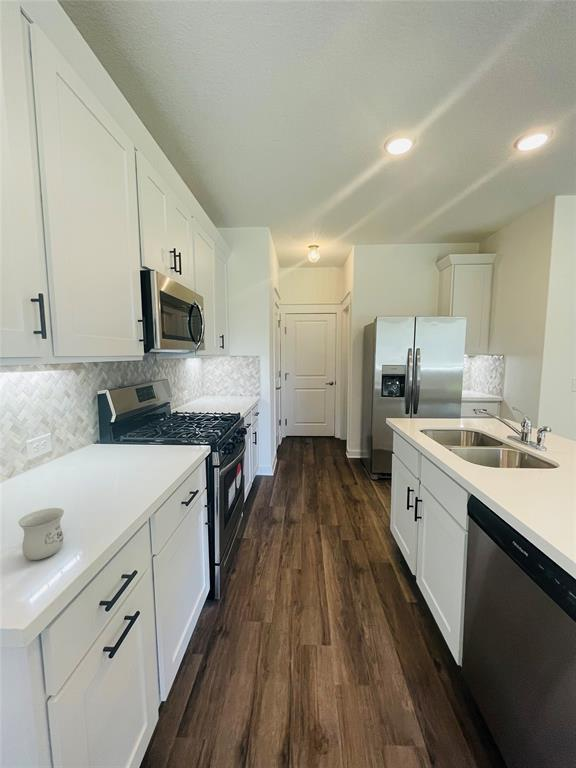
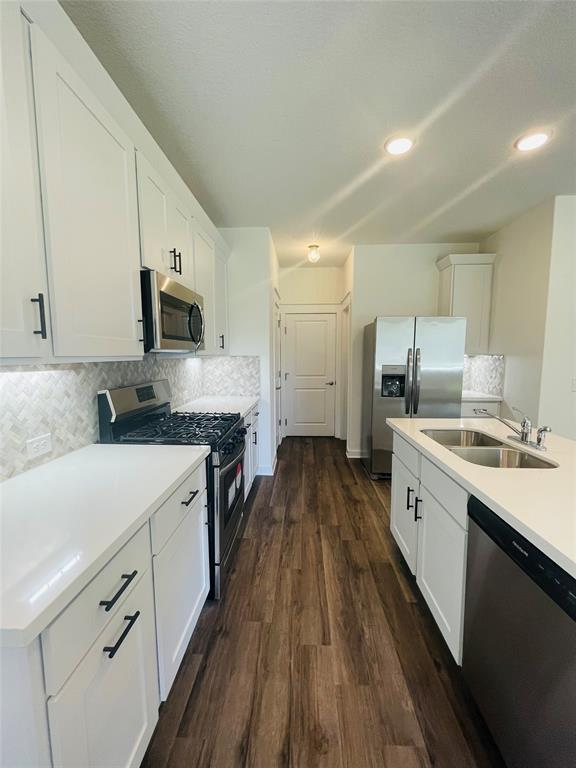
- mug (45, 531)
